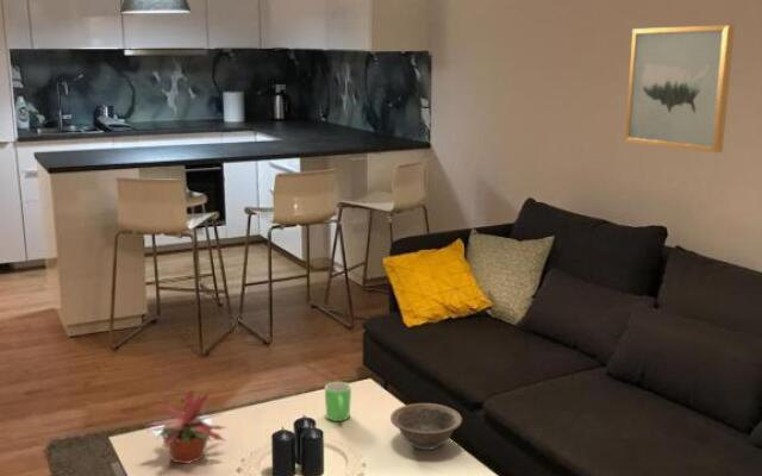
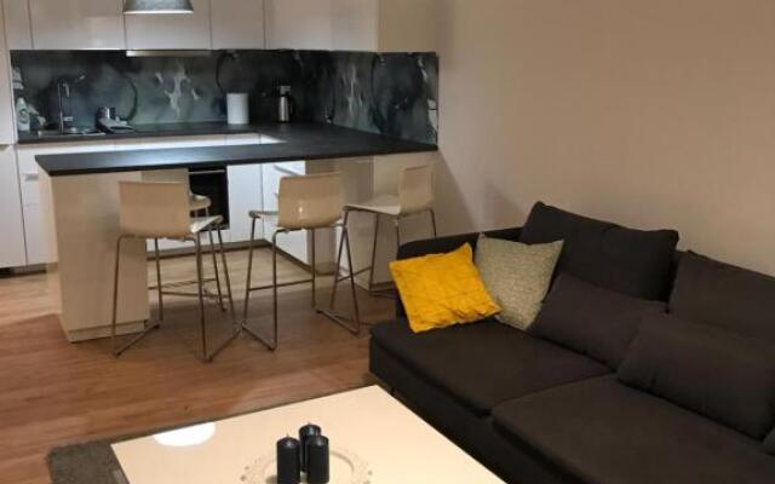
- potted plant (187, 422)
- mug (338, 403)
- decorative bowl (425, 430)
- wall art (675, 87)
